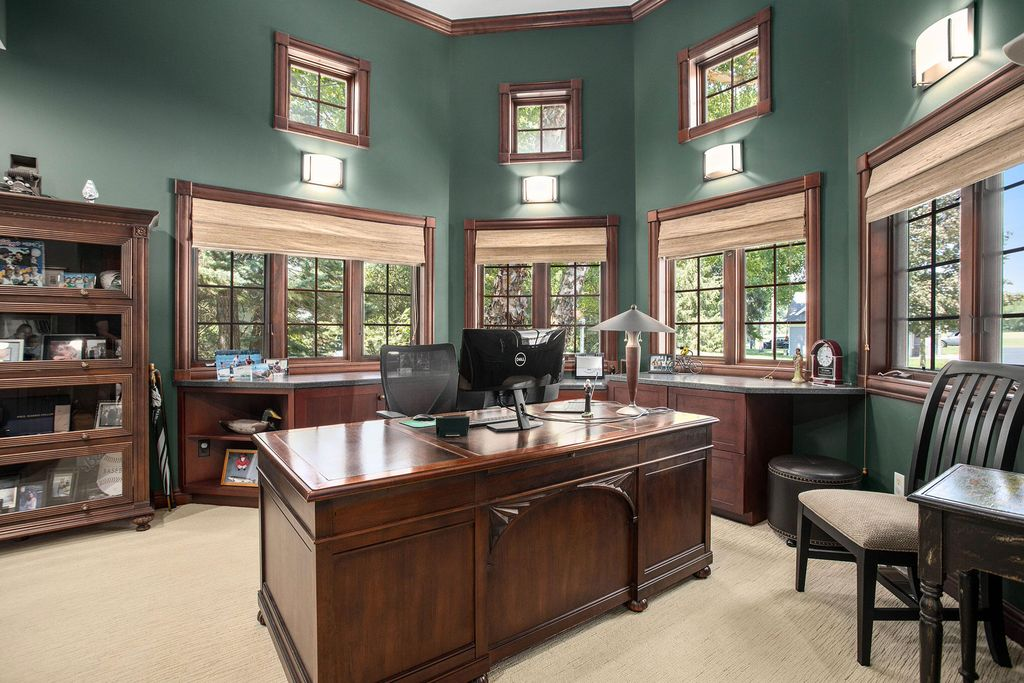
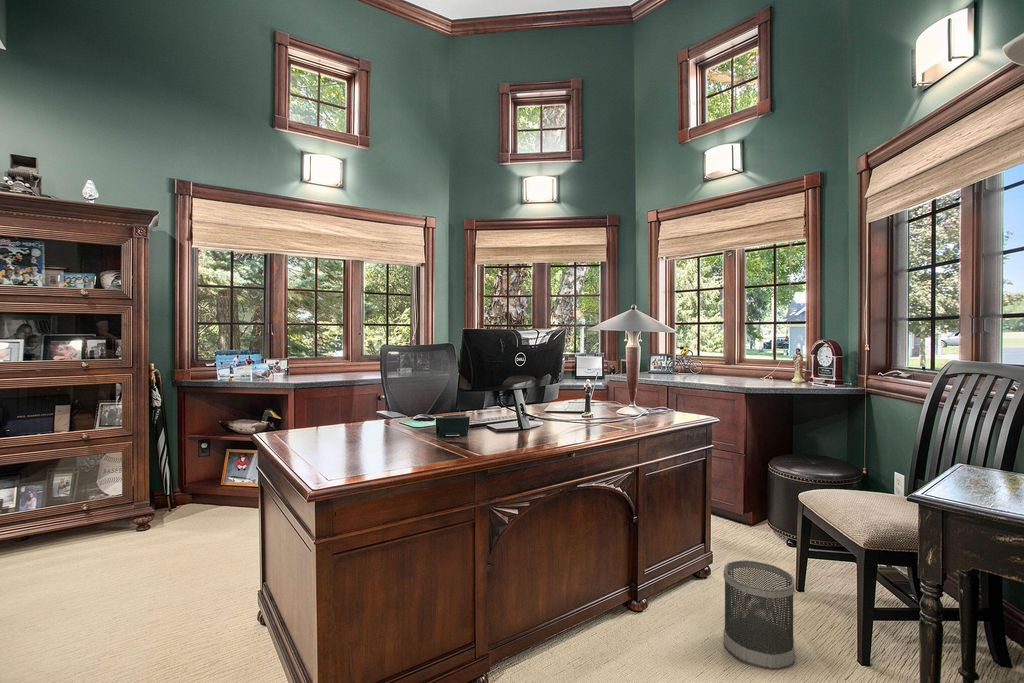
+ wastebasket (758, 611)
